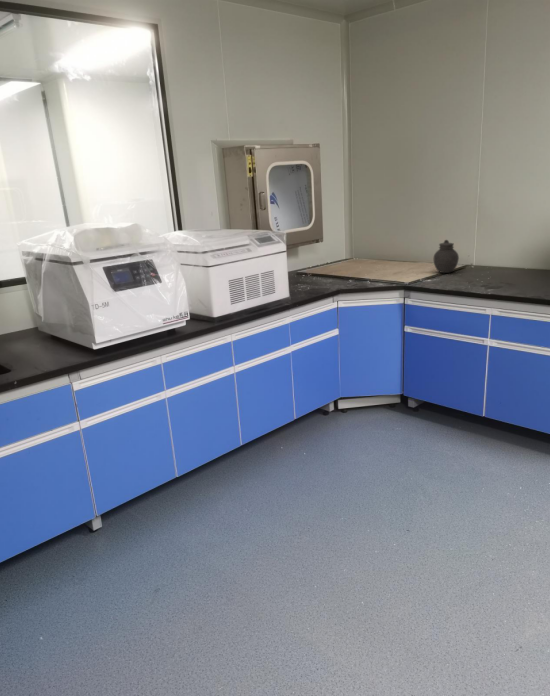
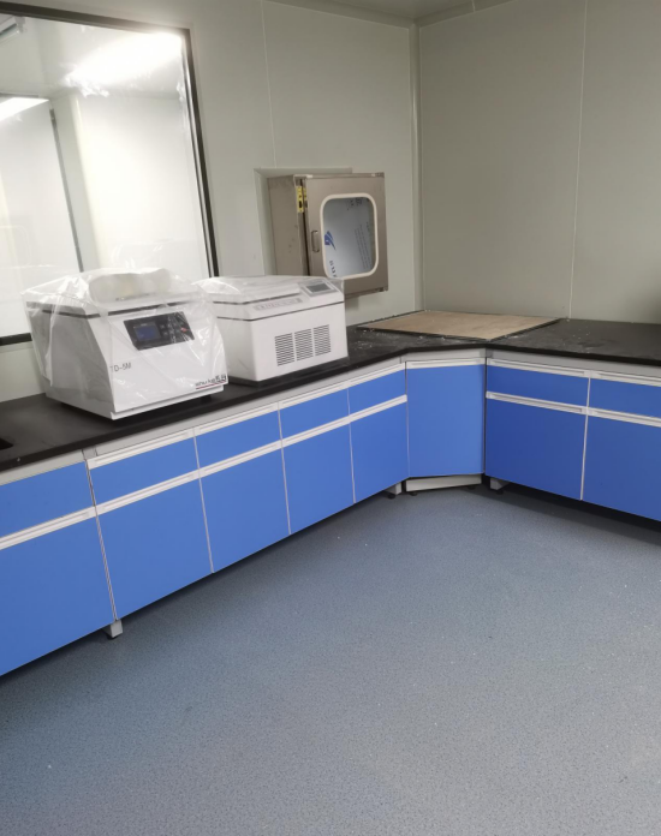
- jar (446, 256)
